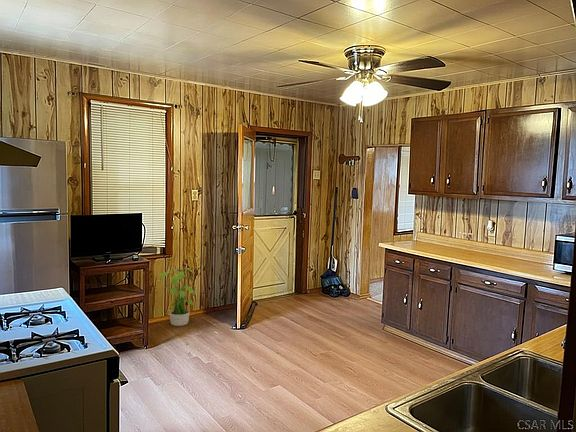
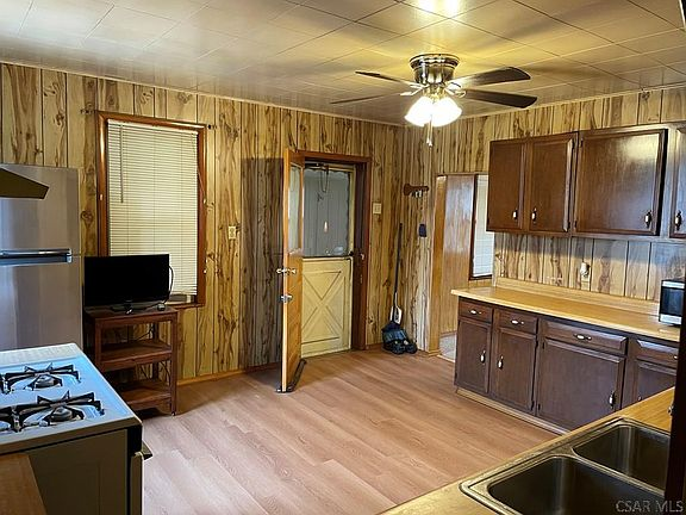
- potted plant (177, 296)
